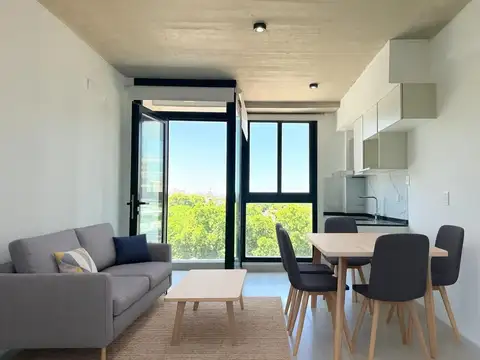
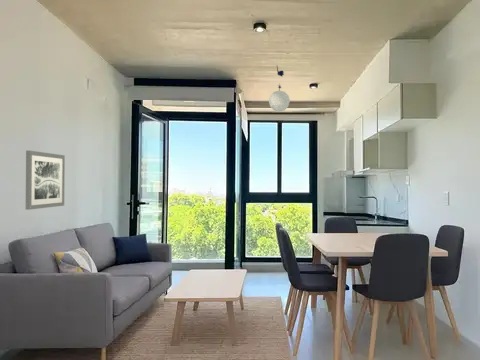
+ wall art (46, 180)
+ pendant lamp (279, 87)
